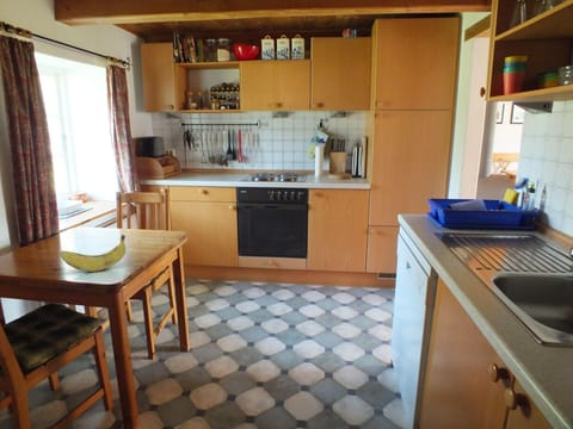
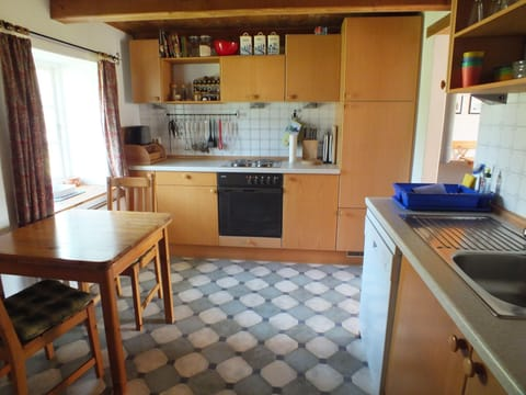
- banana (94, 255)
